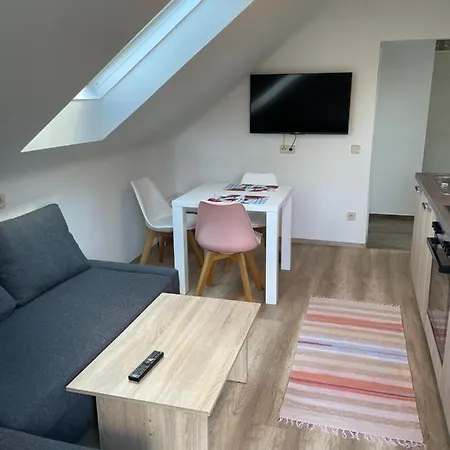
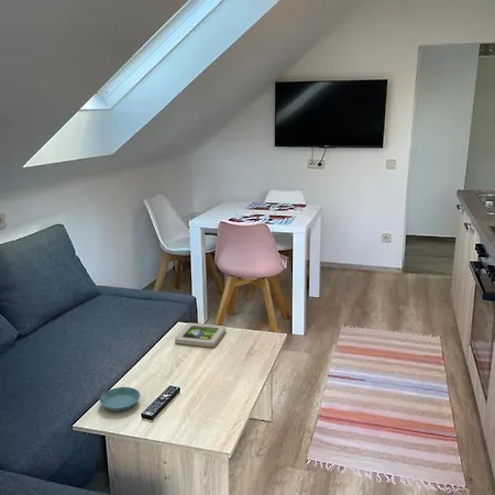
+ picture frame (200, 334)
+ saucer (120, 399)
